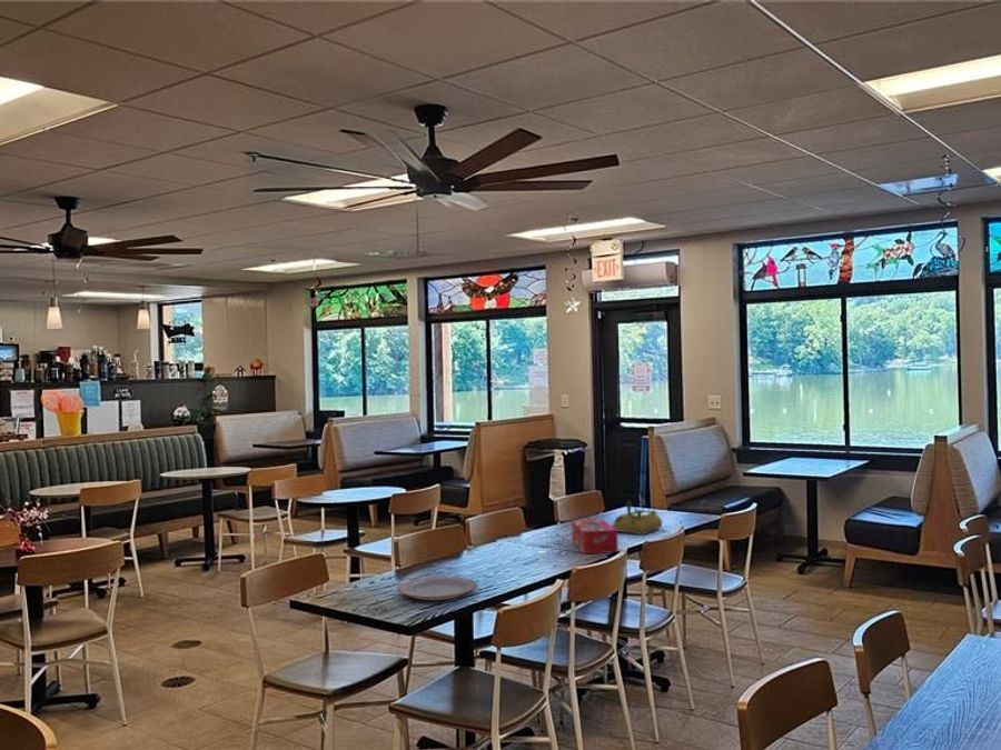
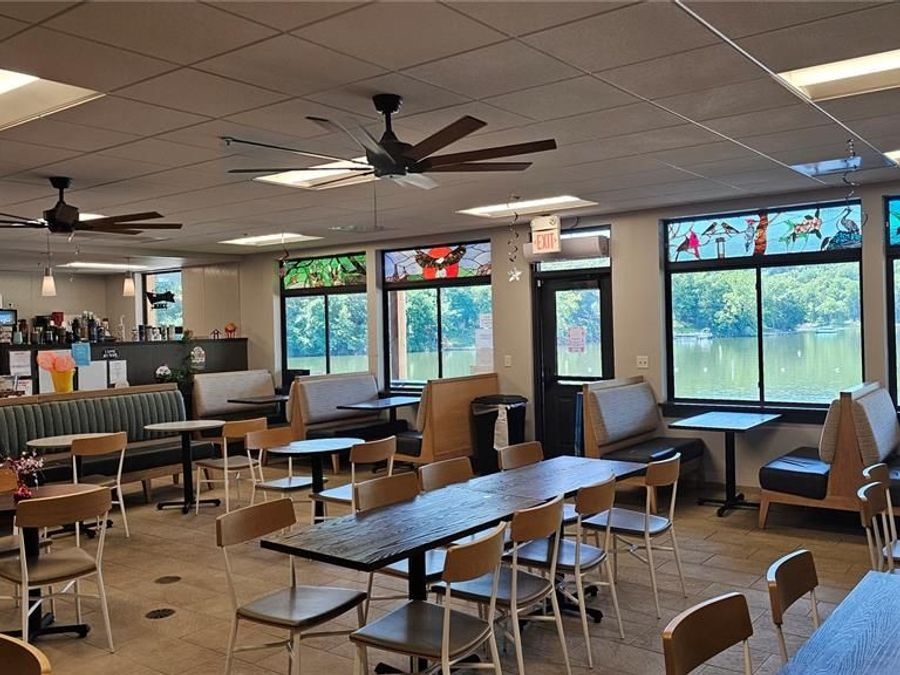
- tissue box (594, 536)
- succulent planter (636, 513)
- plate (437, 589)
